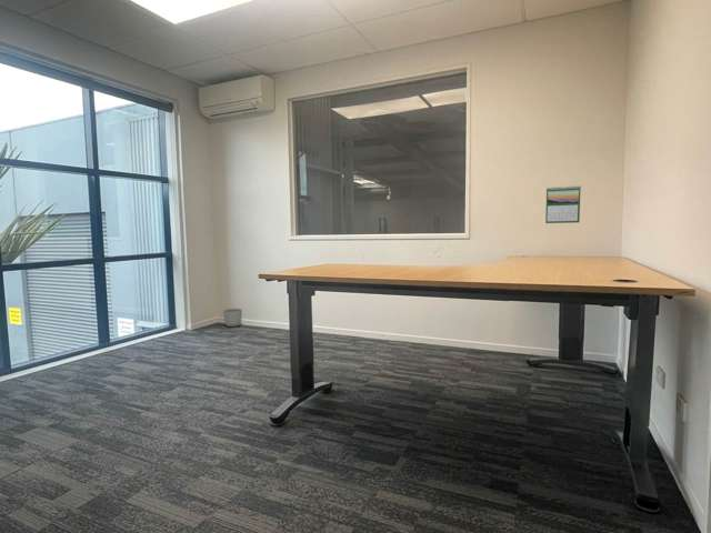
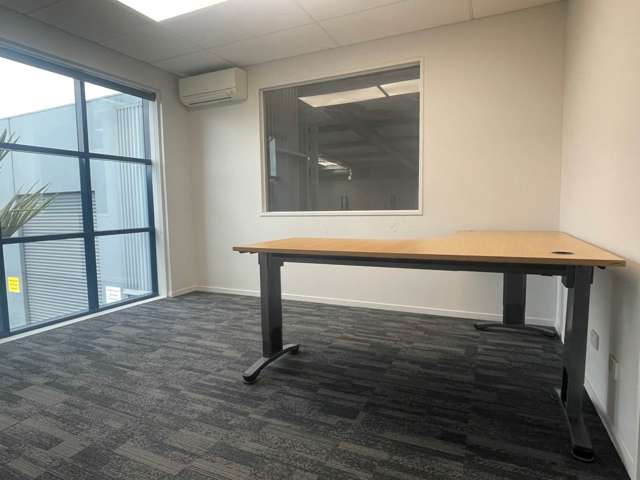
- planter (232, 318)
- calendar (562, 204)
